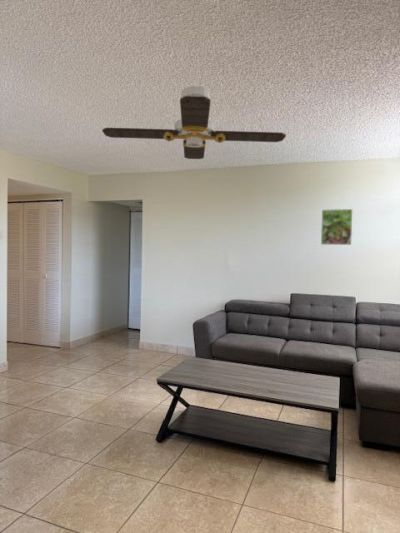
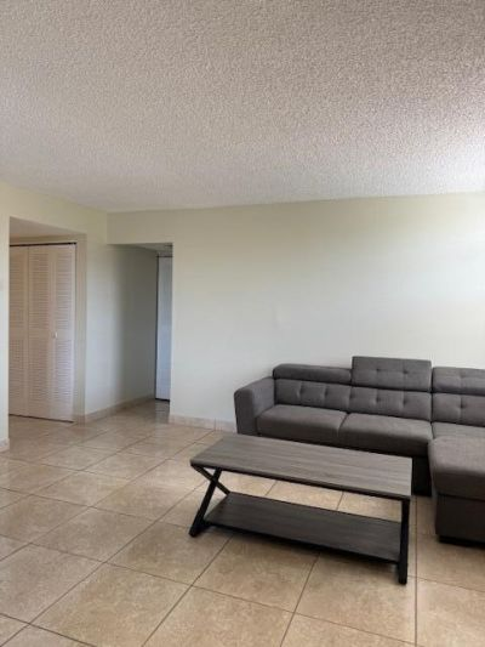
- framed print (336, 227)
- ceiling fan (194, 118)
